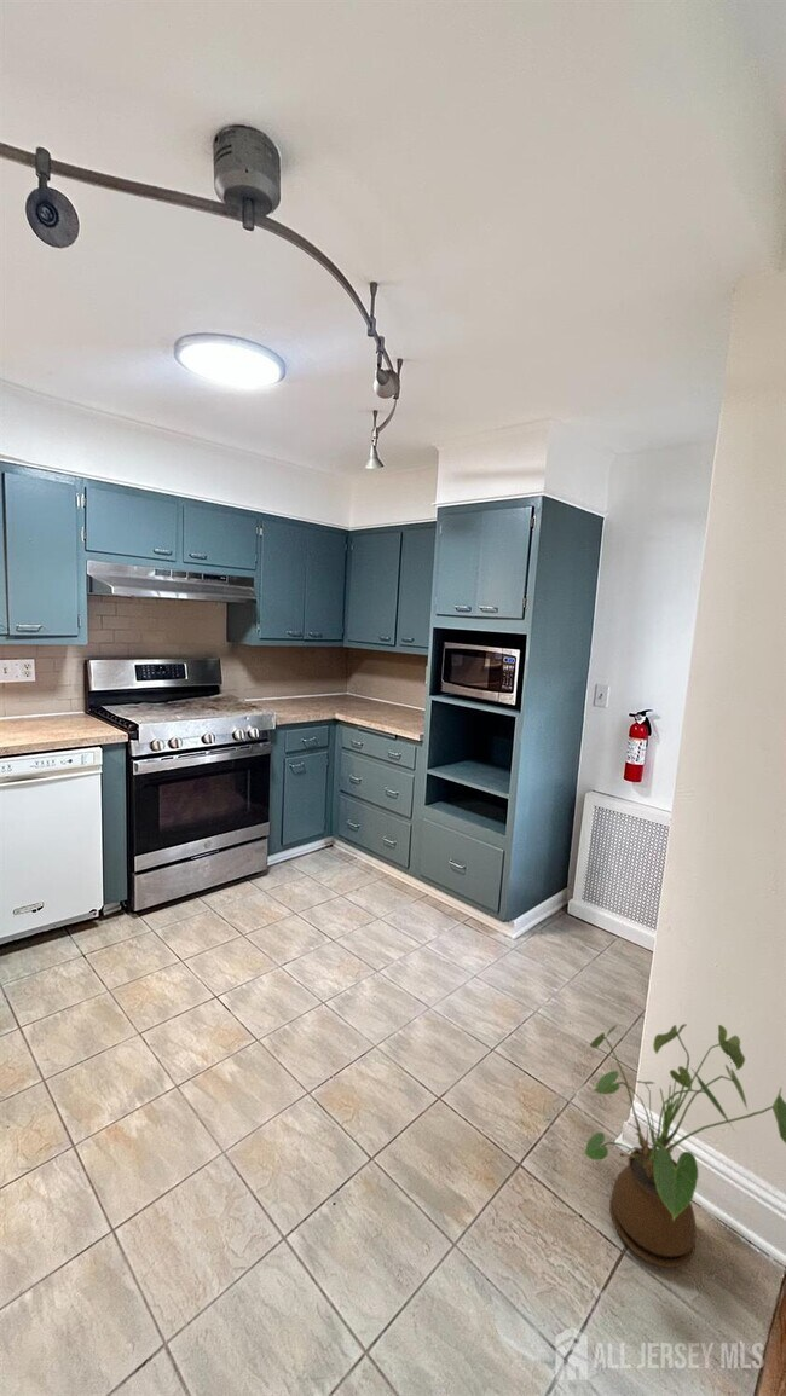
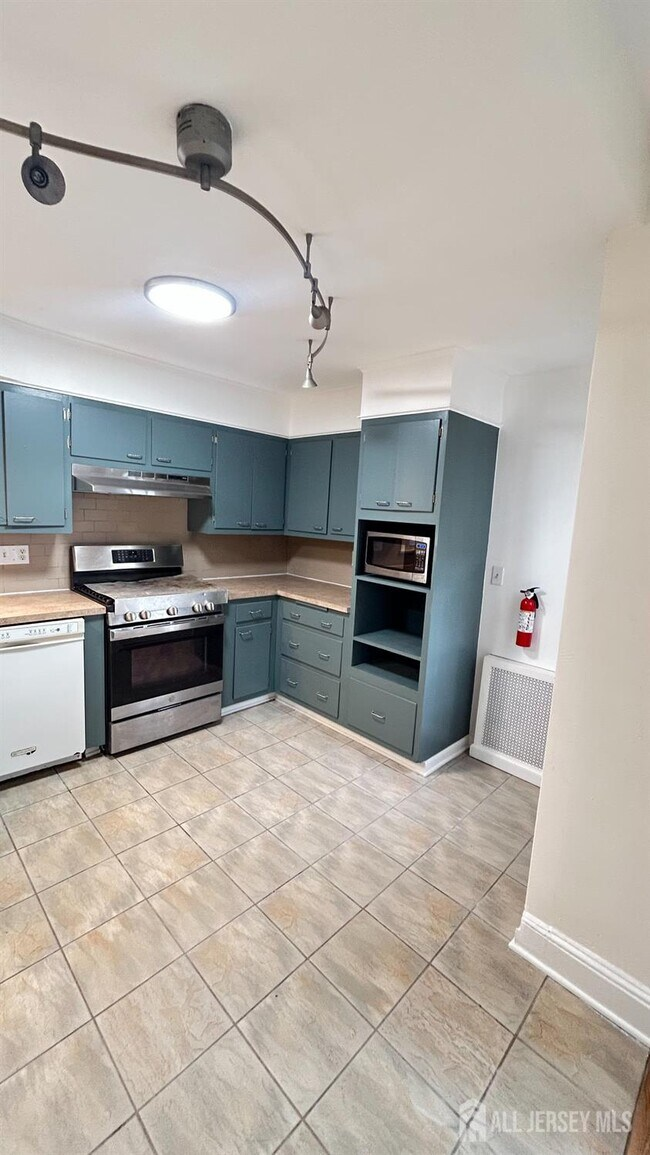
- house plant (671, 1151)
